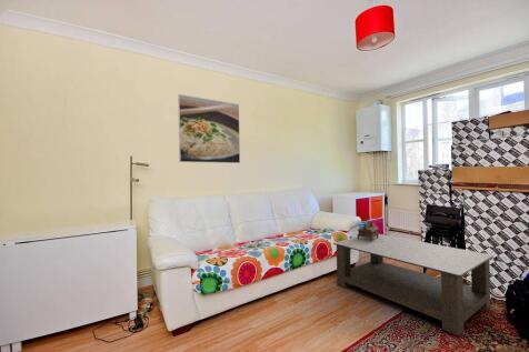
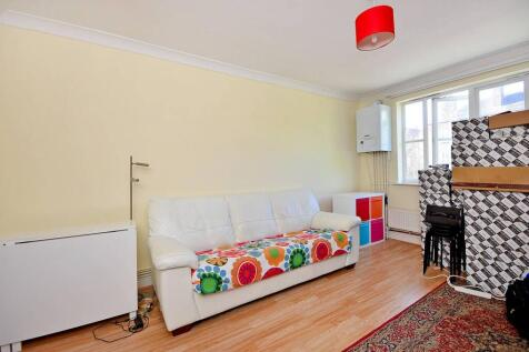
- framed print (210, 131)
- coffee table (406, 271)
- decorative box (369, 229)
